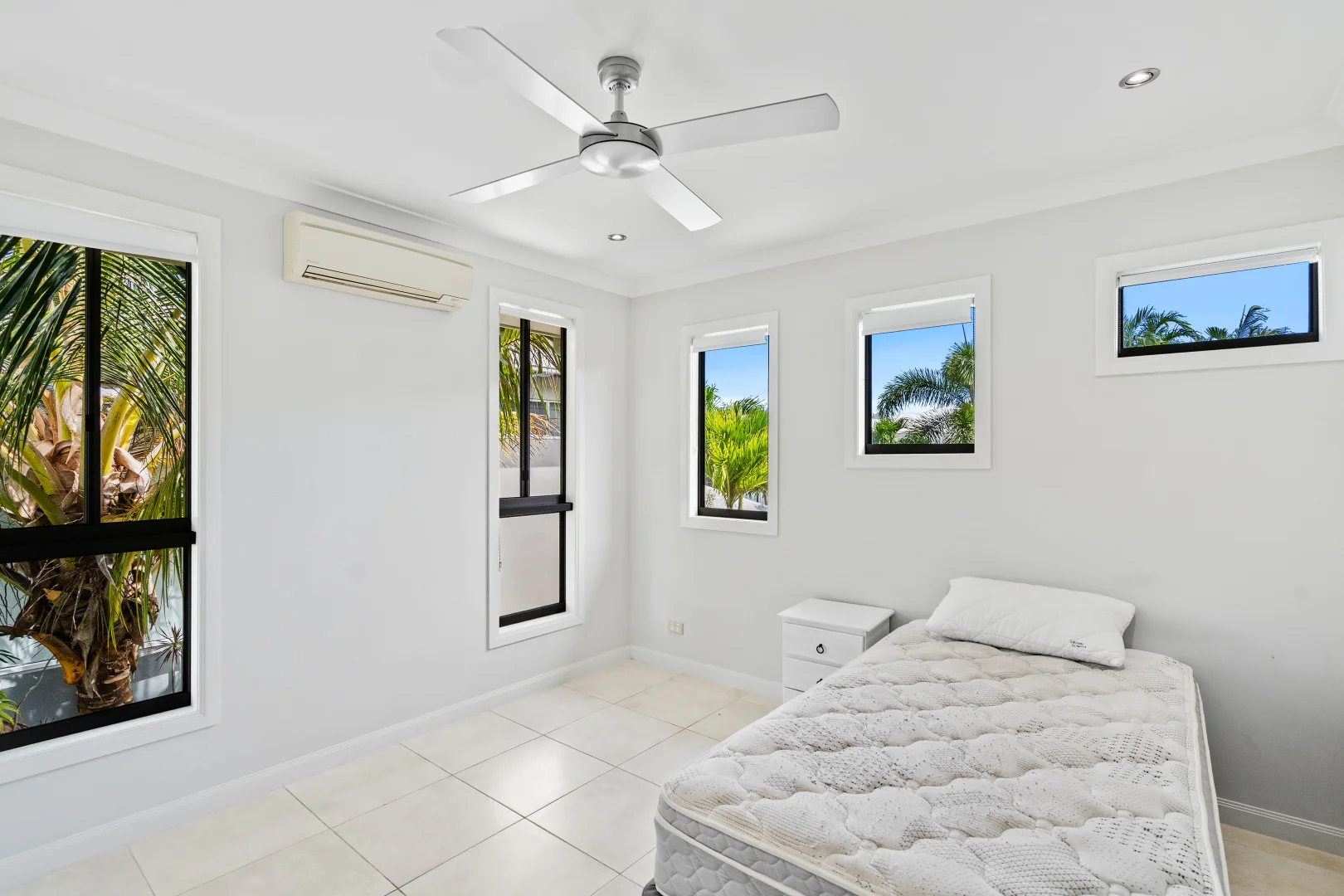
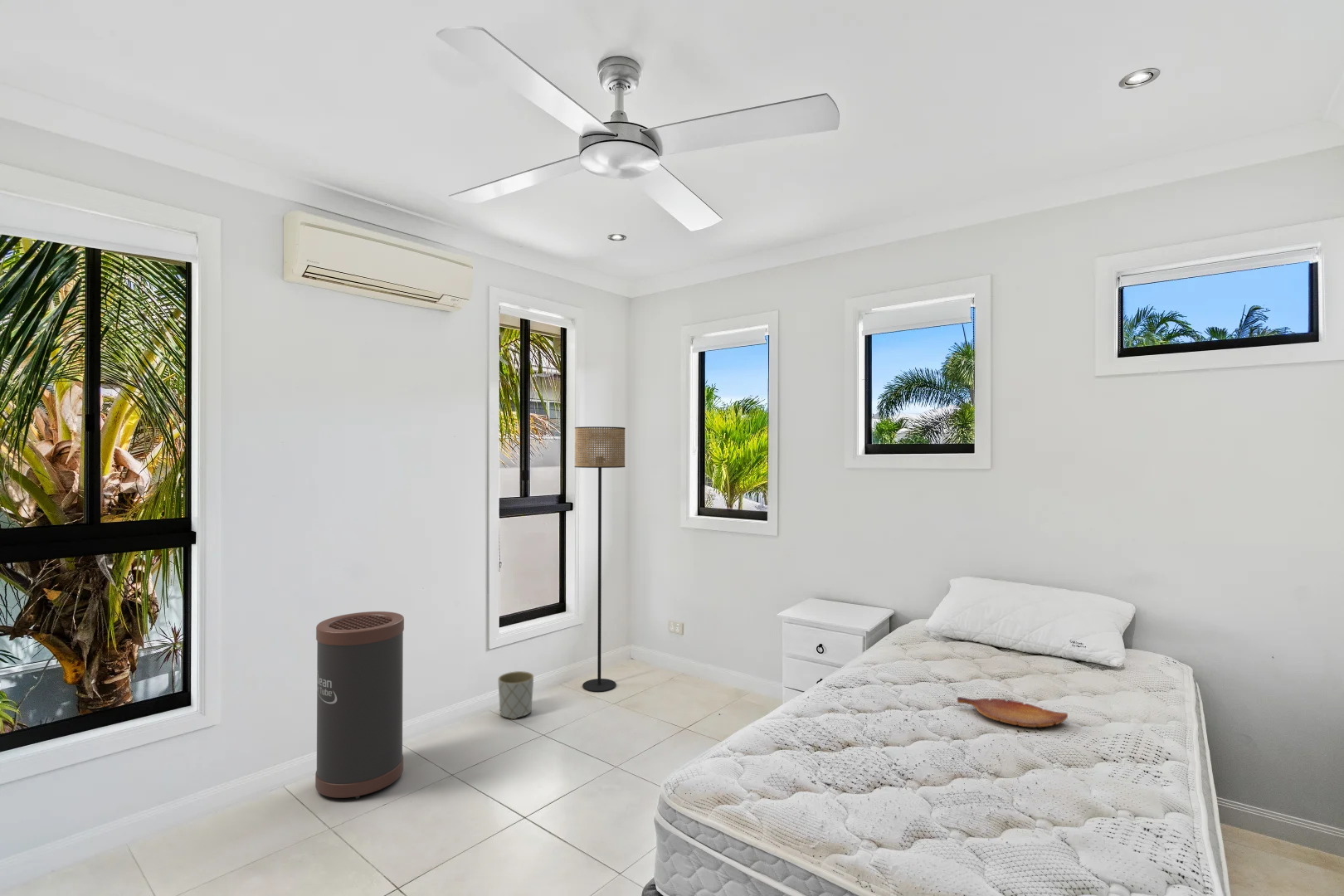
+ serving tray (1009, 710)
+ planter (515, 695)
+ floor lamp (599, 556)
+ trash can (361, 700)
